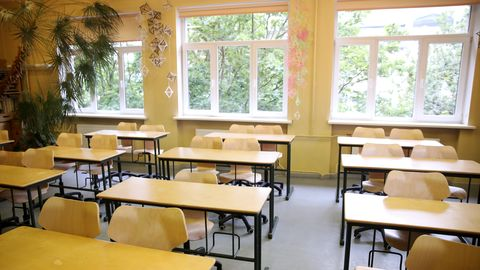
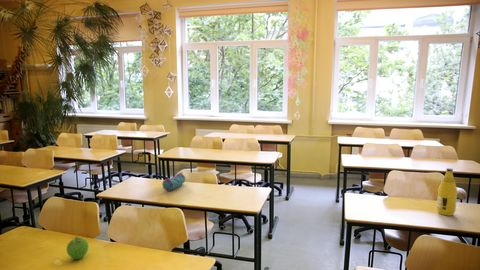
+ pencil case (174, 181)
+ fruit (77, 247)
+ bottle (447, 191)
